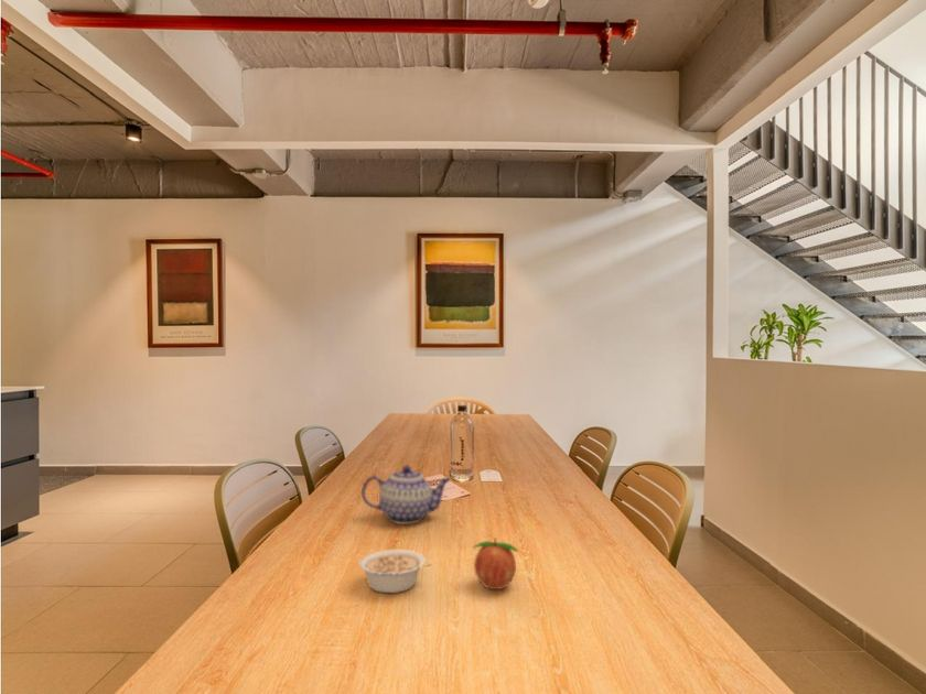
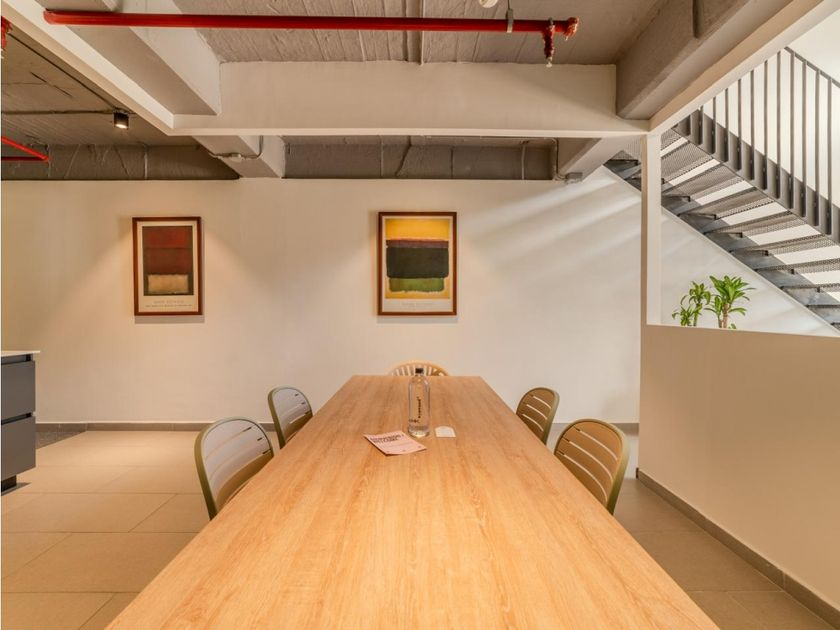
- fruit (494, 562)
- teapot (406, 491)
- legume (395, 570)
